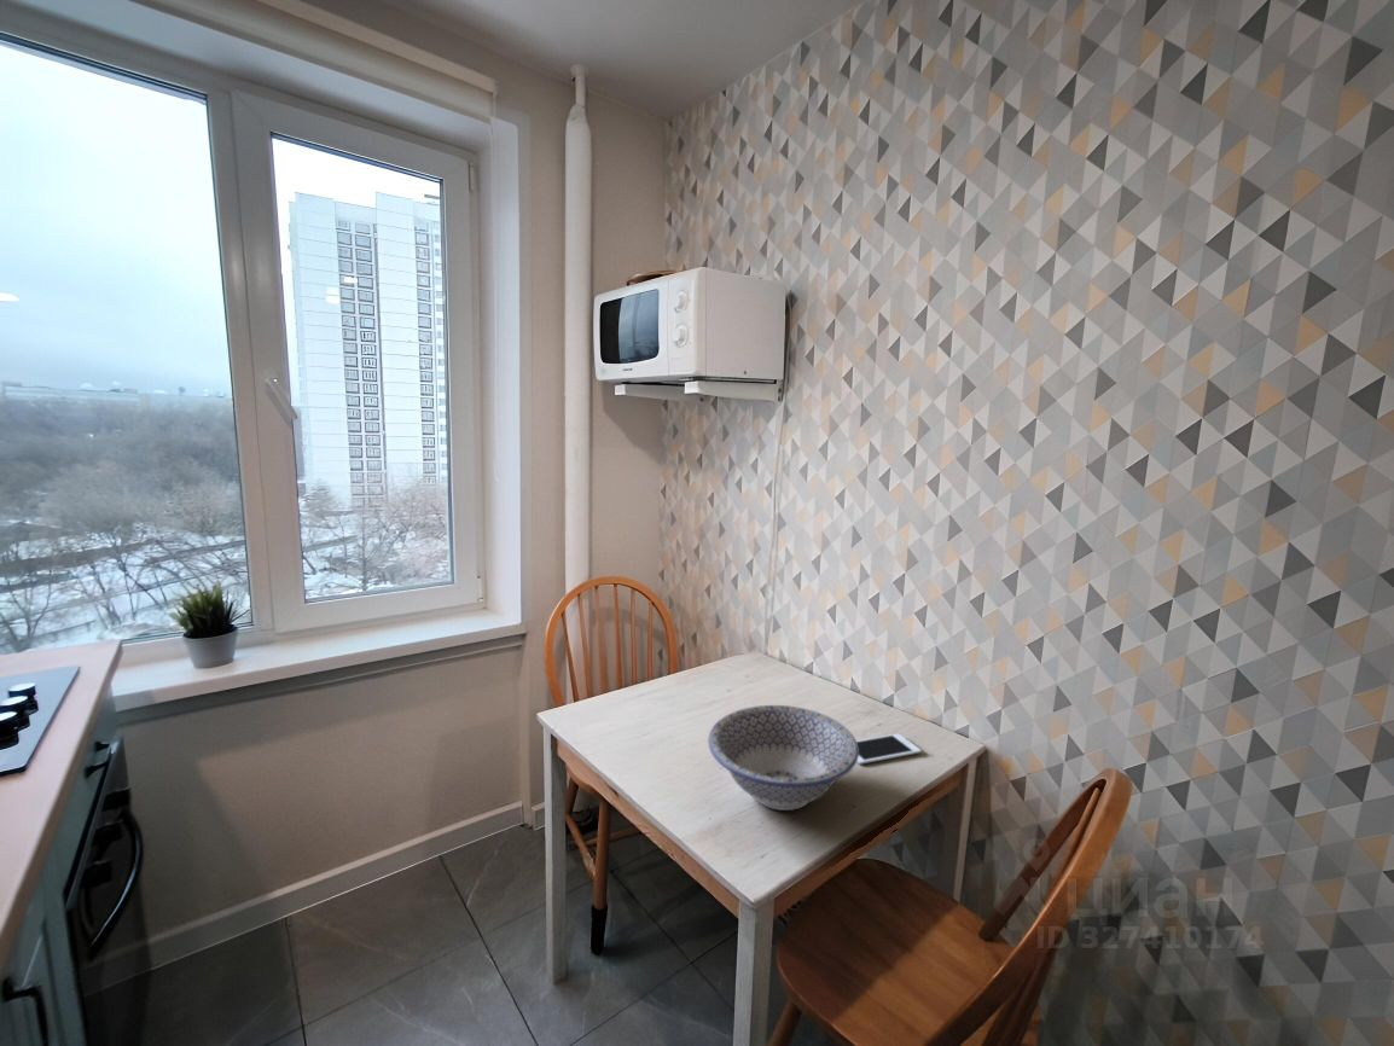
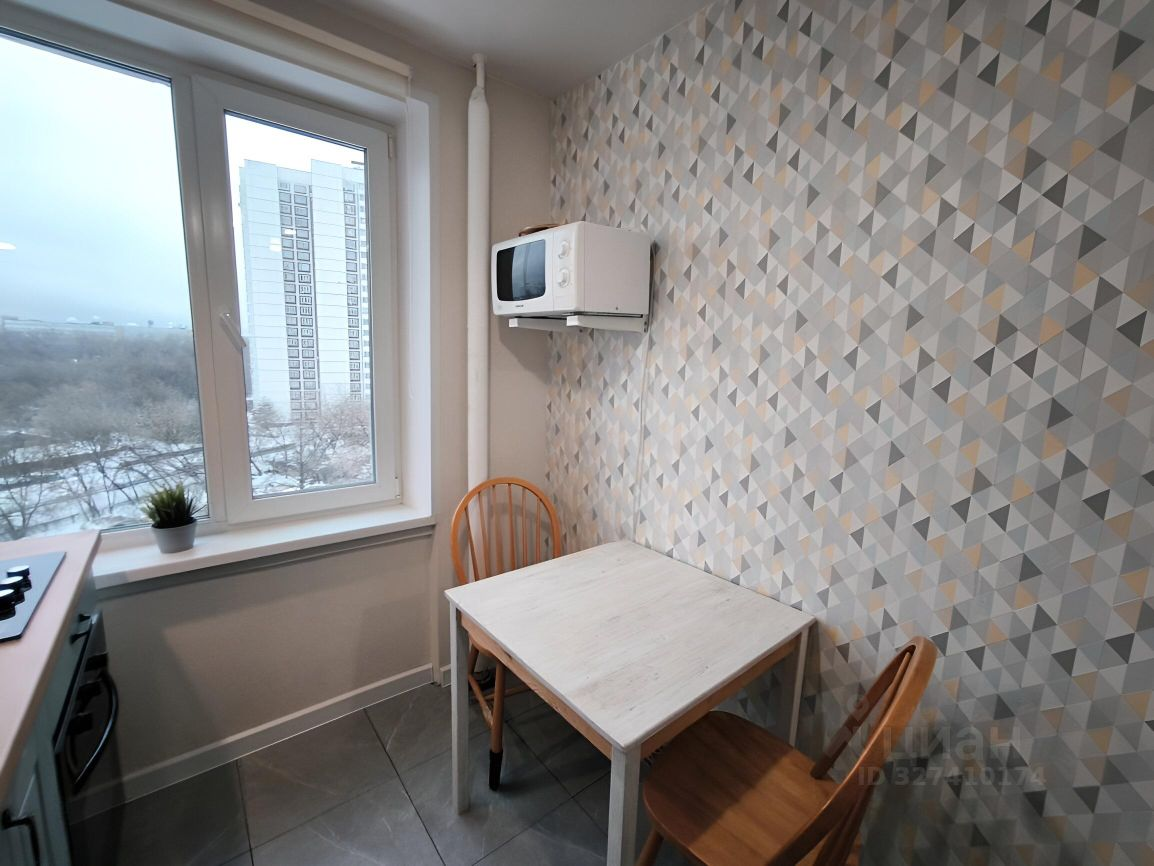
- cell phone (879, 748)
- bowl (780, 765)
